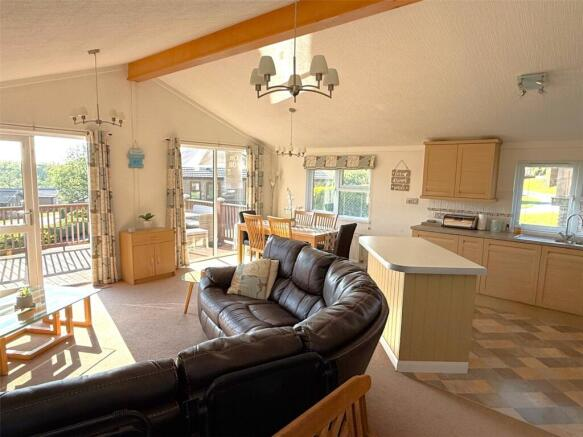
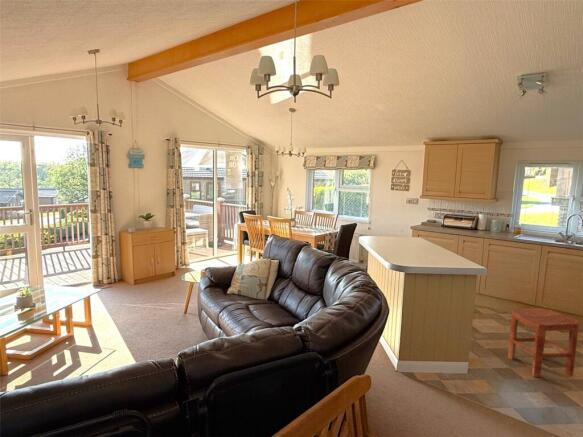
+ stool (541, 340)
